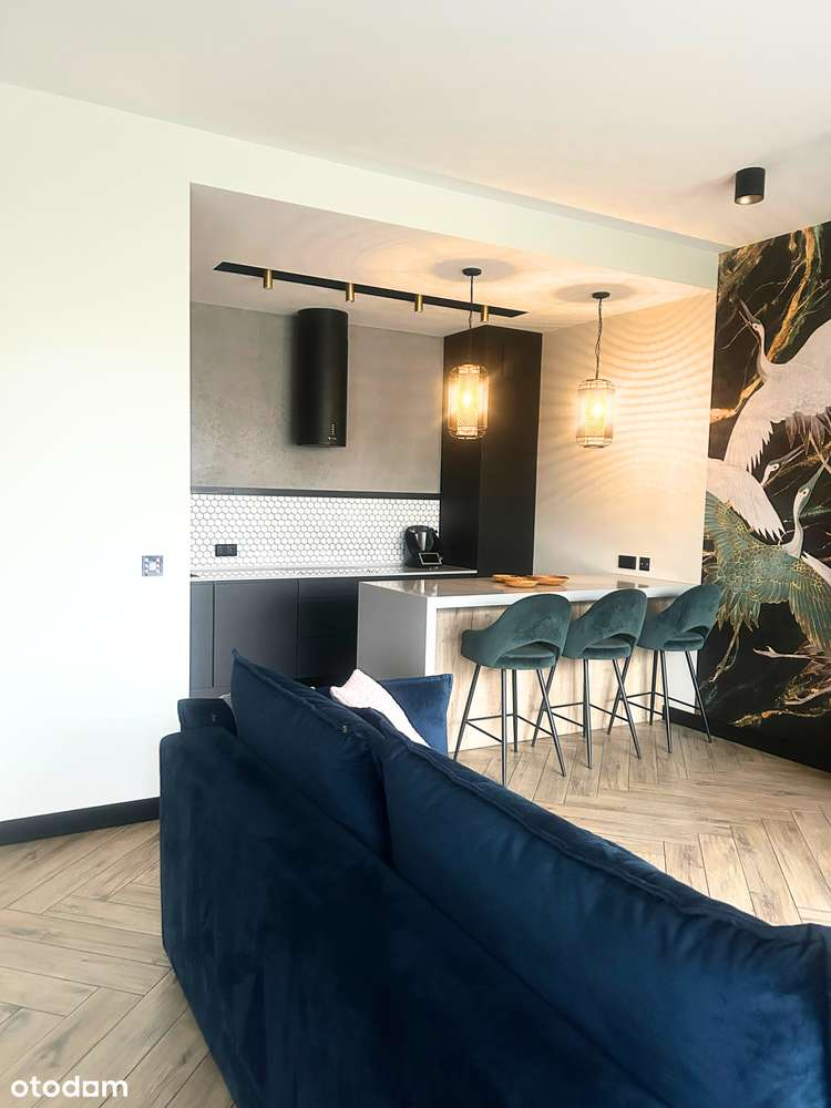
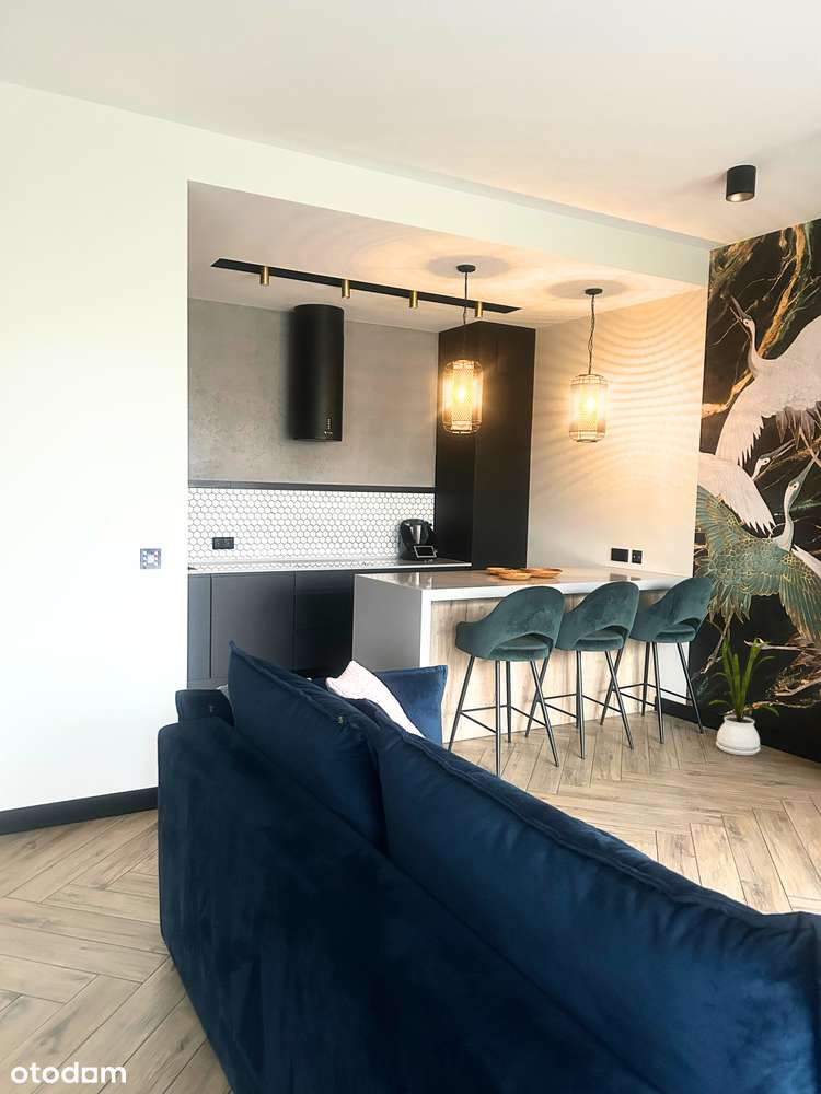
+ house plant (737, 686)
